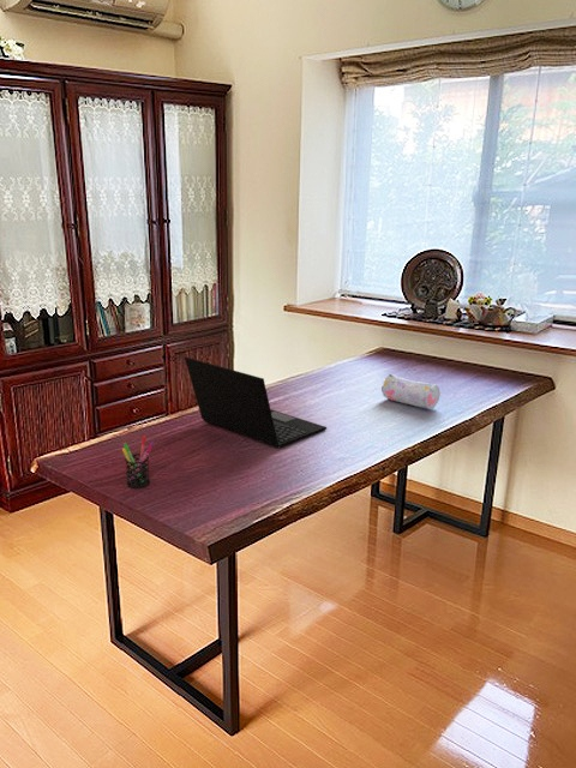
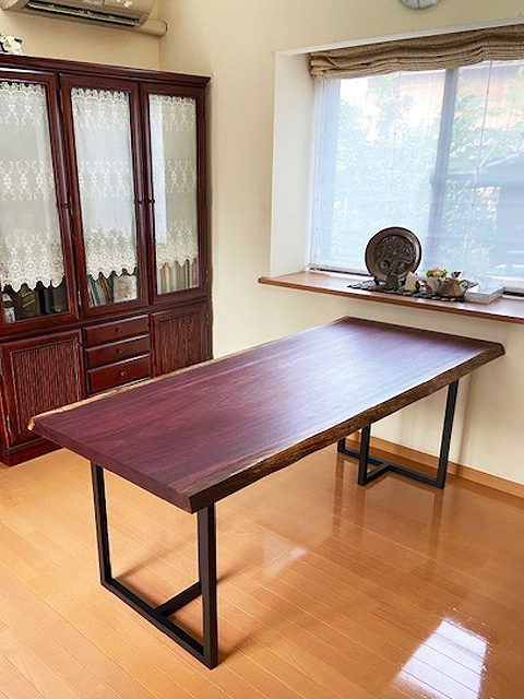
- laptop (256, 394)
- pencil case (410, 390)
- pen holder (136, 460)
